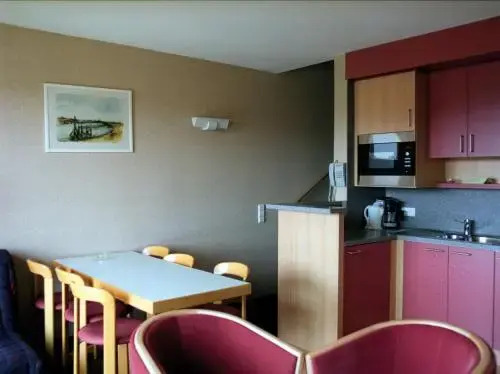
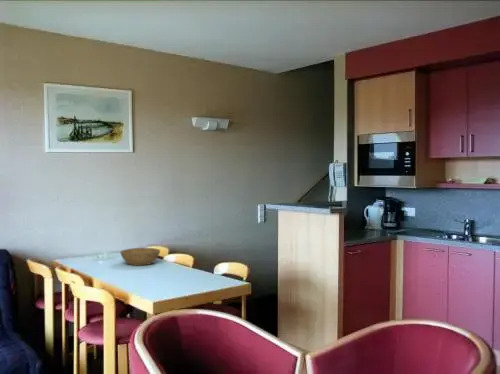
+ bowl (140, 257)
